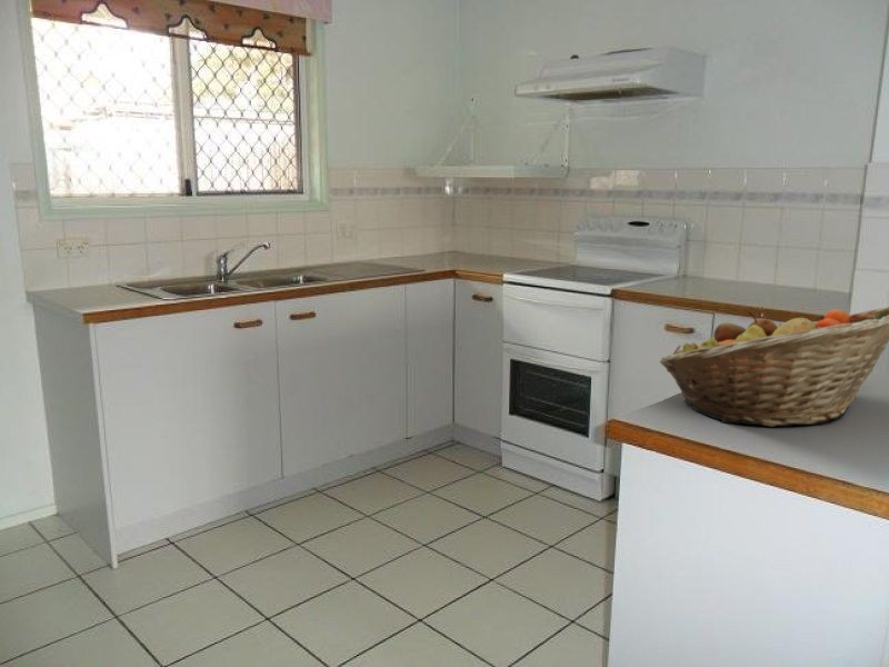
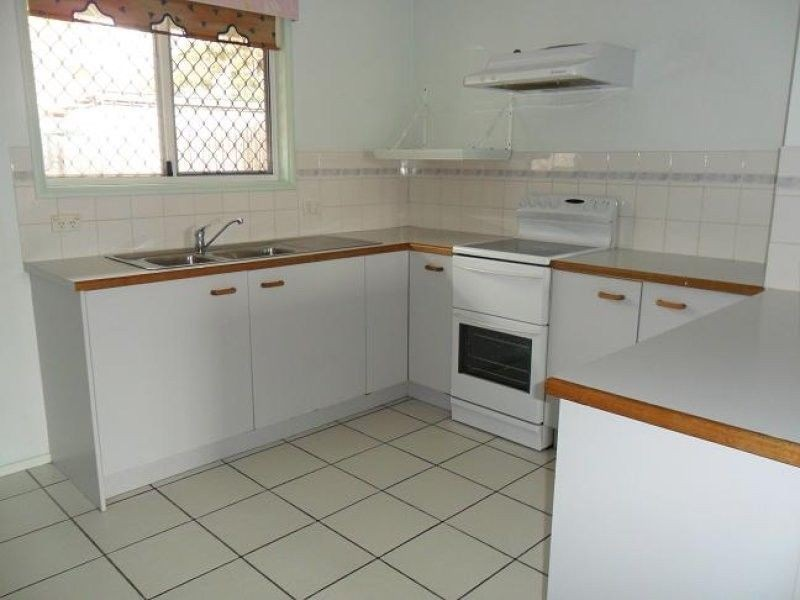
- fruit basket (780, 355)
